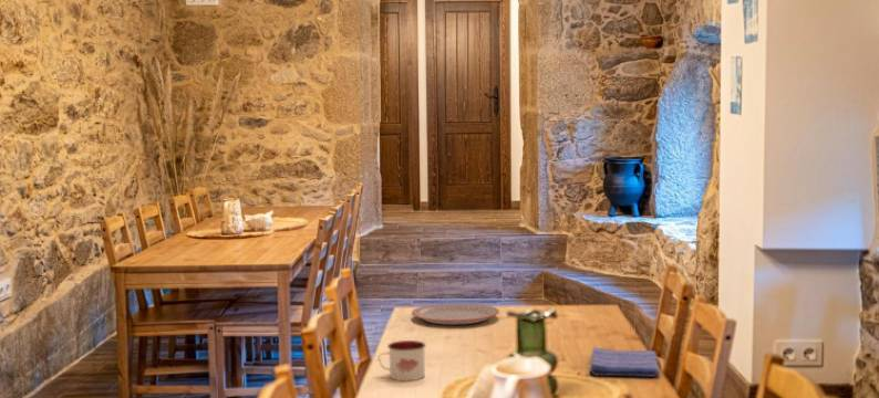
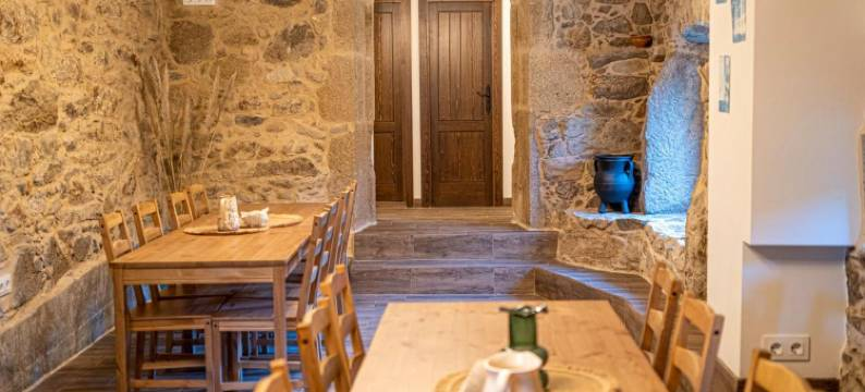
- plate (455, 314)
- dish towel (623, 359)
- mug (402, 360)
